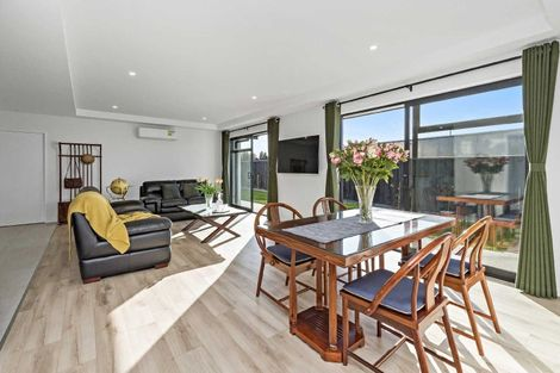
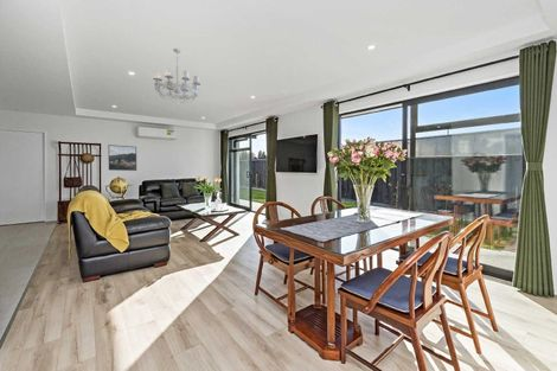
+ chandelier (177, 77)
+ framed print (122, 158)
